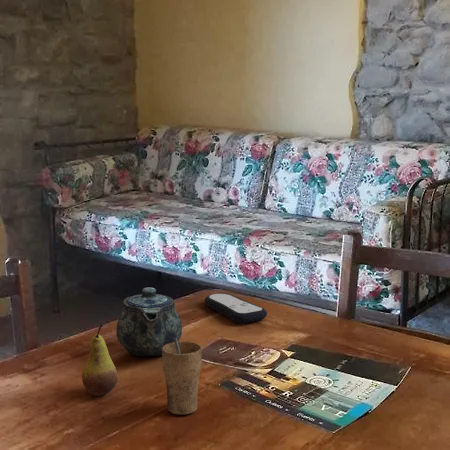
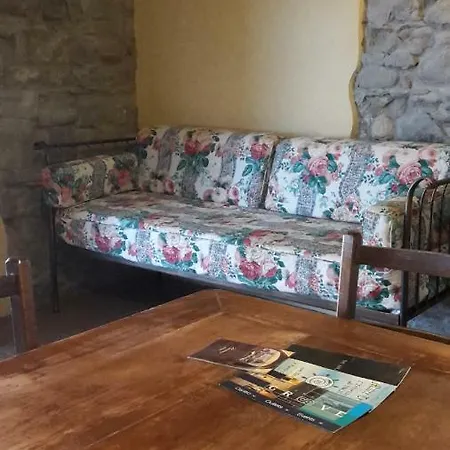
- remote control (233, 306)
- fruit (99, 356)
- chinaware (149, 318)
- cup (182, 370)
